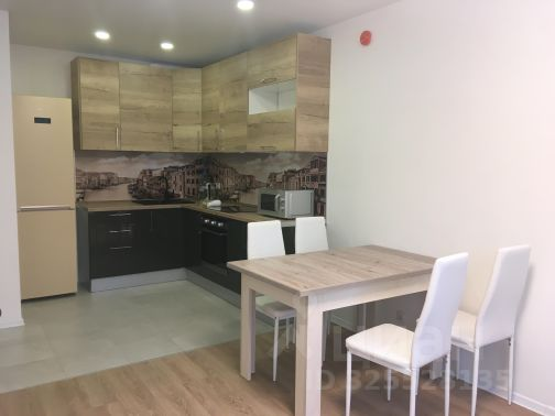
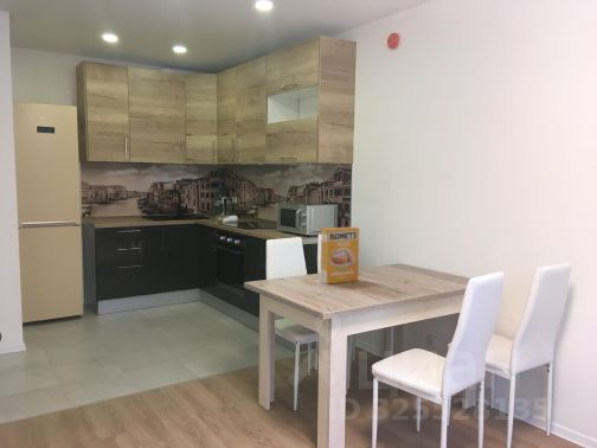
+ cereal box (339, 255)
